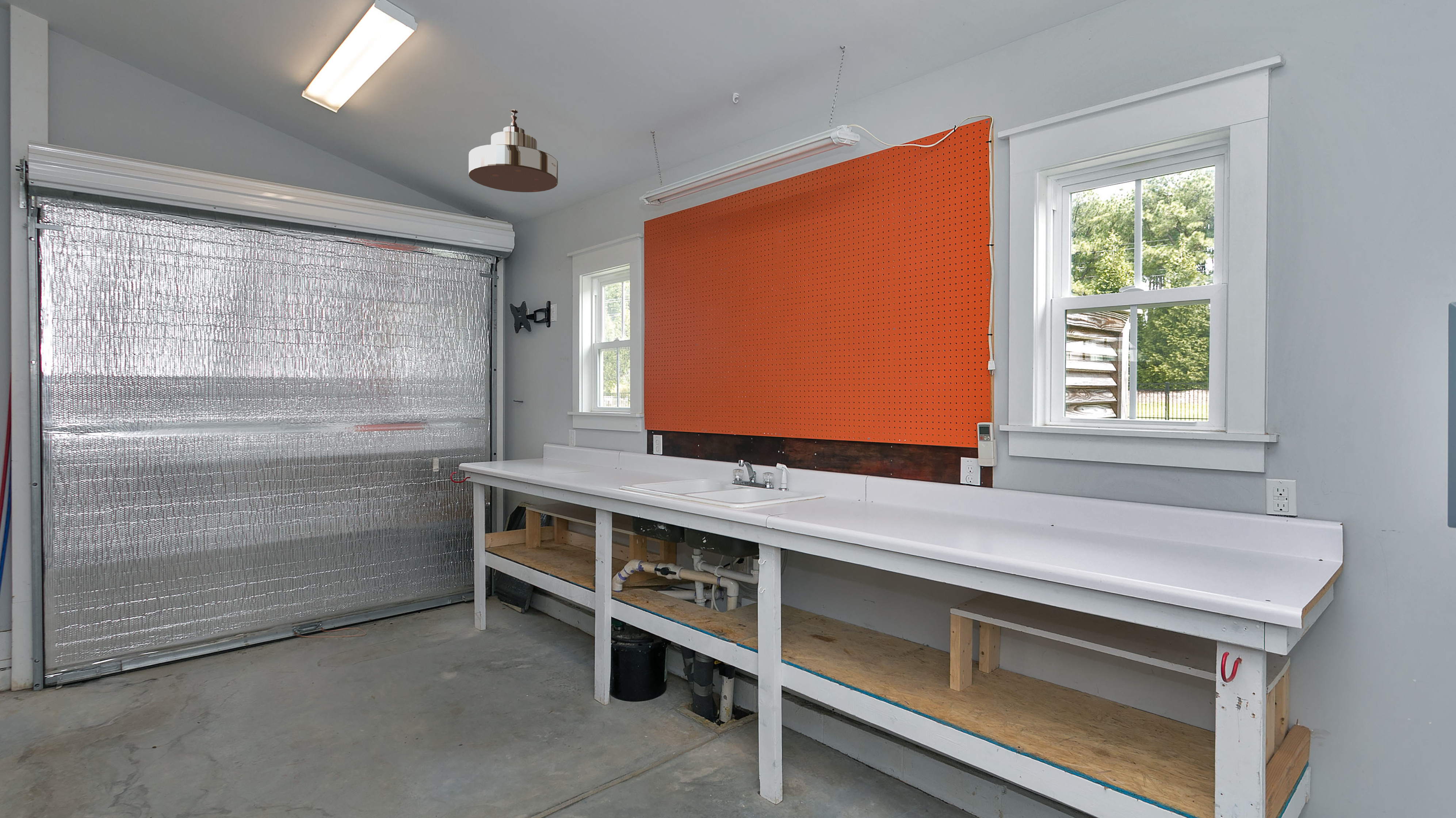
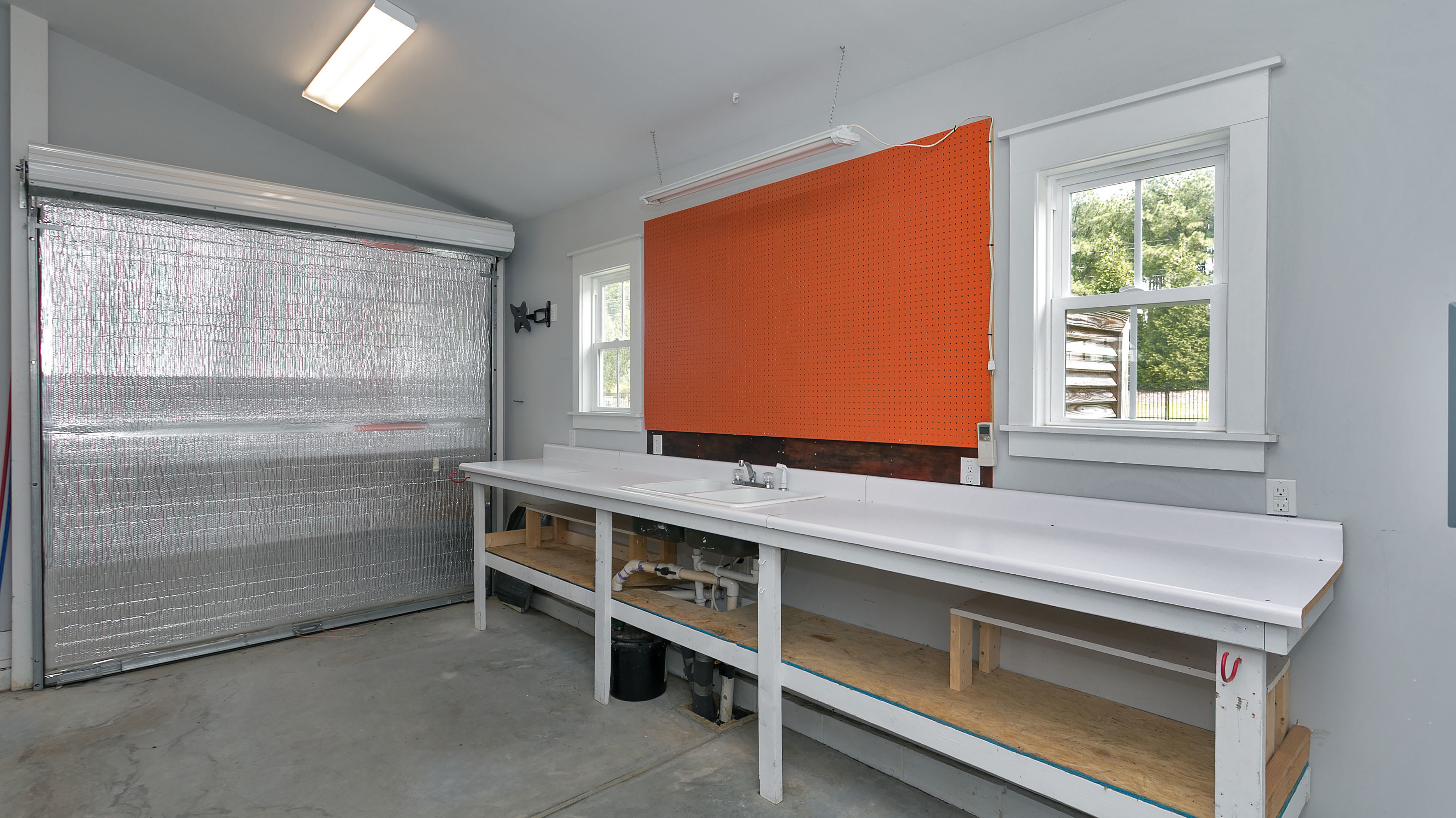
- pendant light (514, 145)
